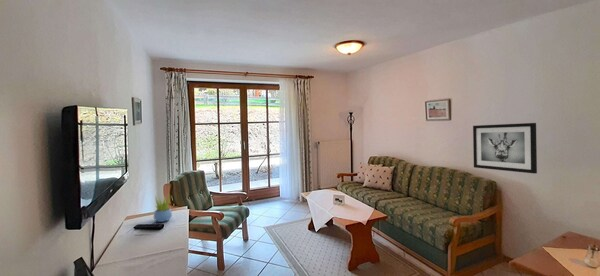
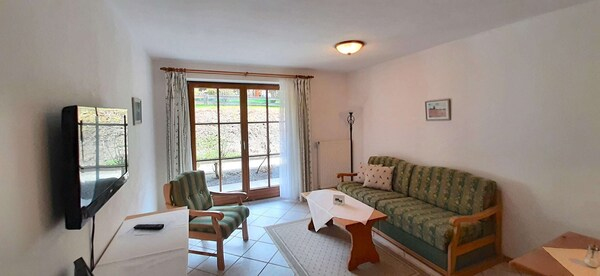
- succulent plant (163, 207)
- wall art (501, 147)
